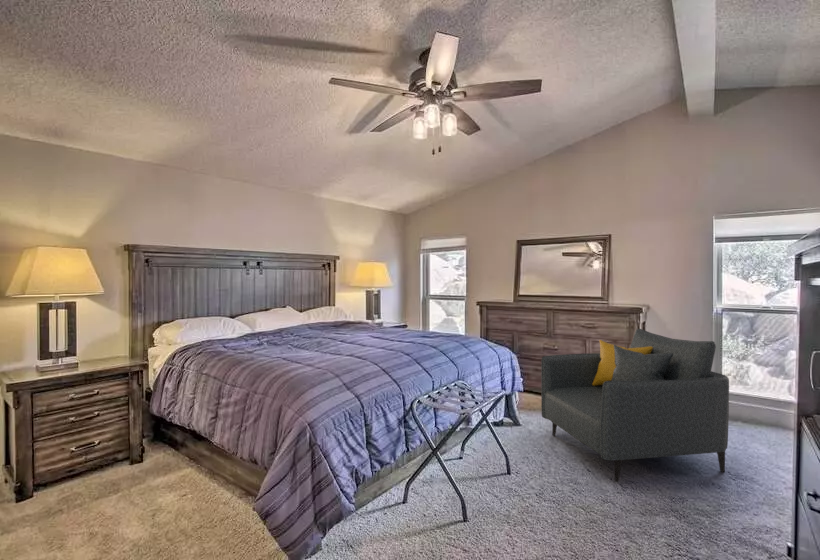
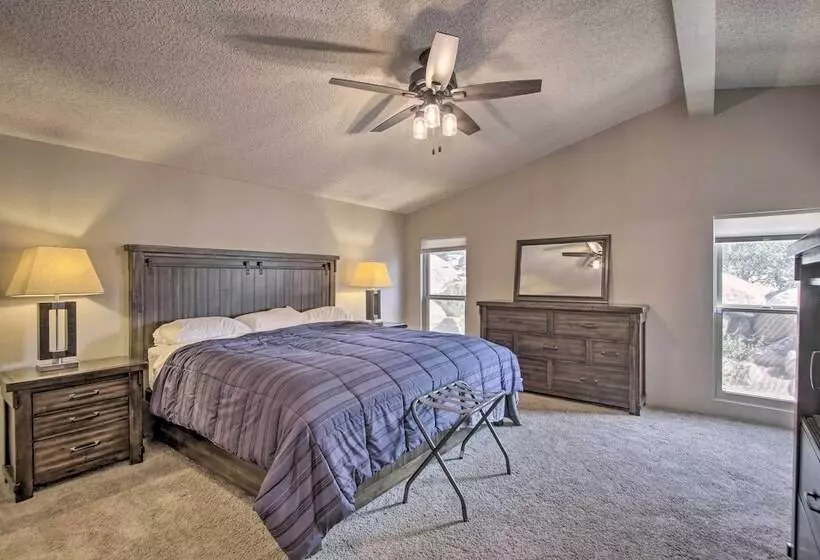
- armchair (628, 393)
